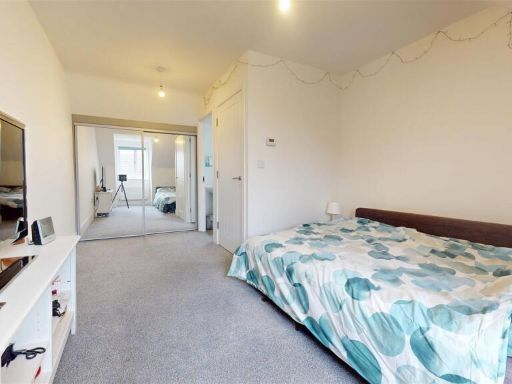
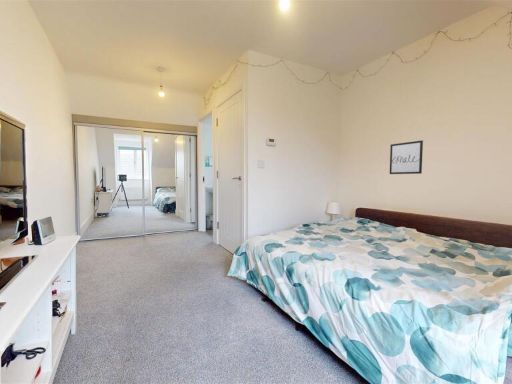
+ wall art (405, 158)
